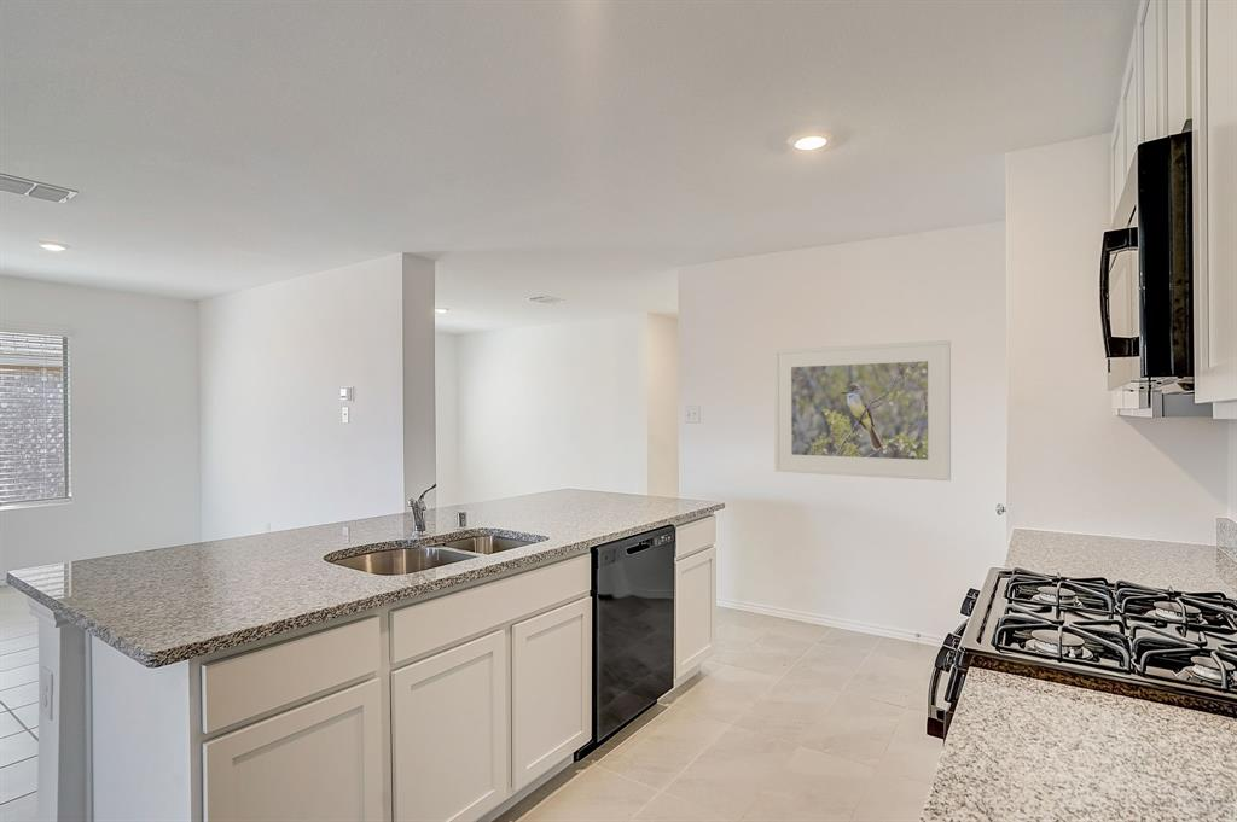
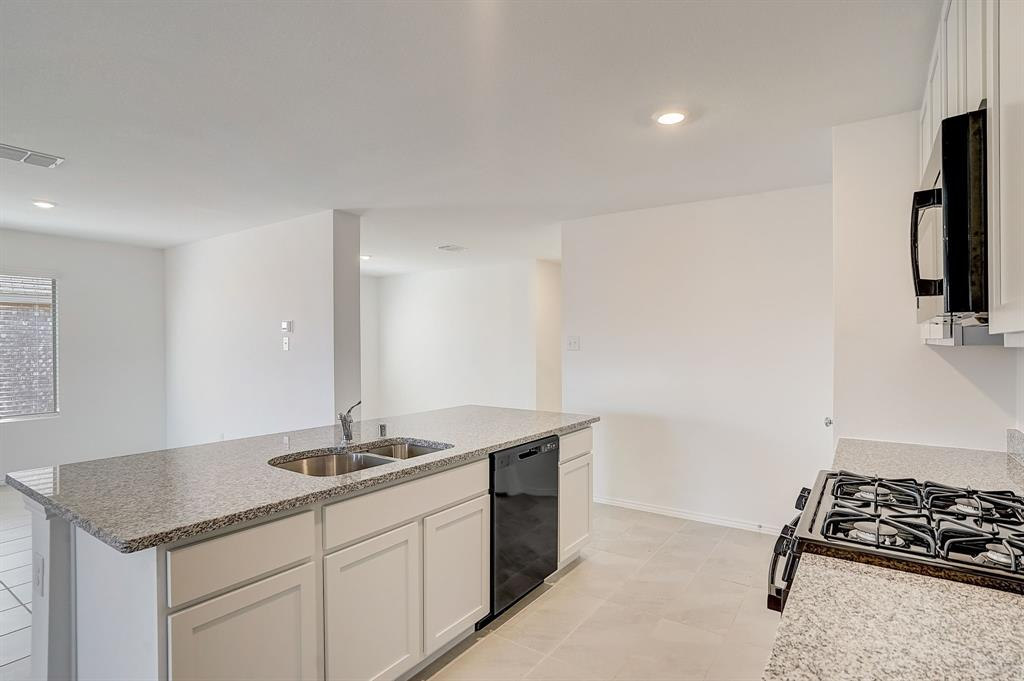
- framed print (855, 410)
